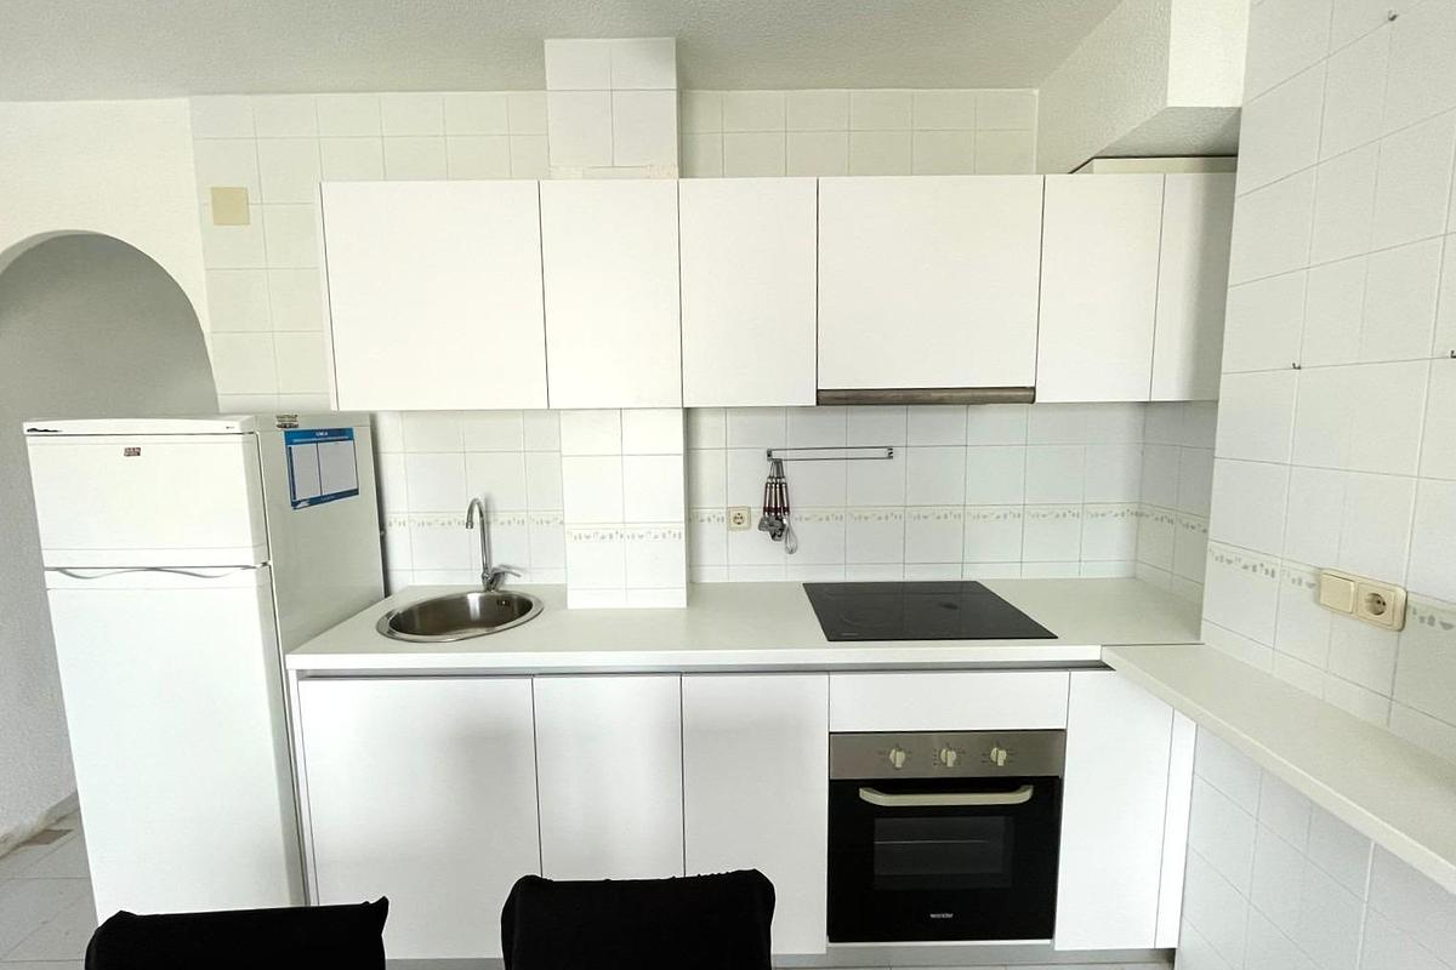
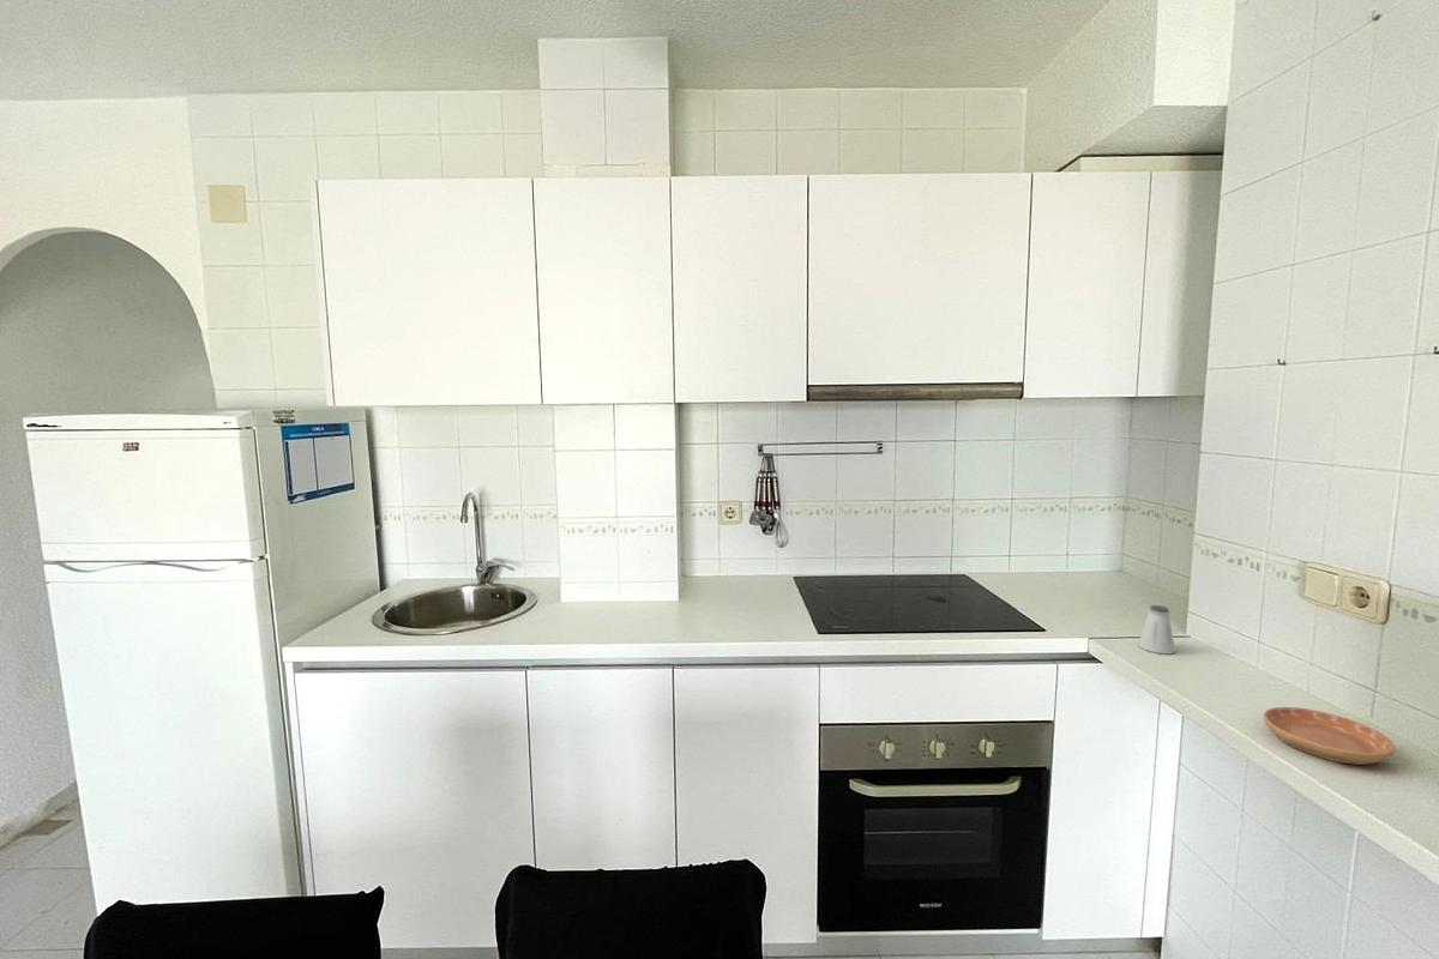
+ saucer (1325, 736)
+ saltshaker (1157, 627)
